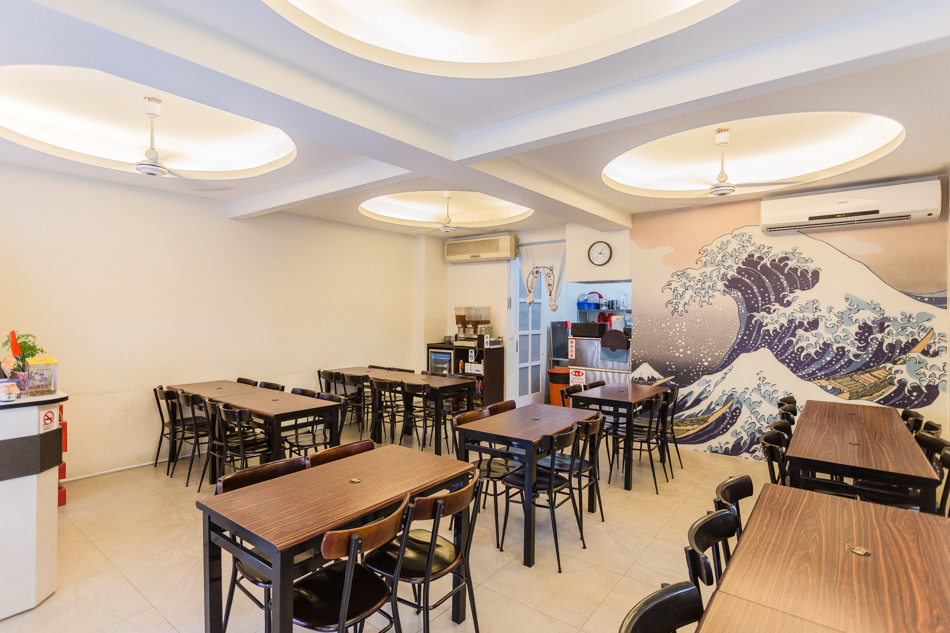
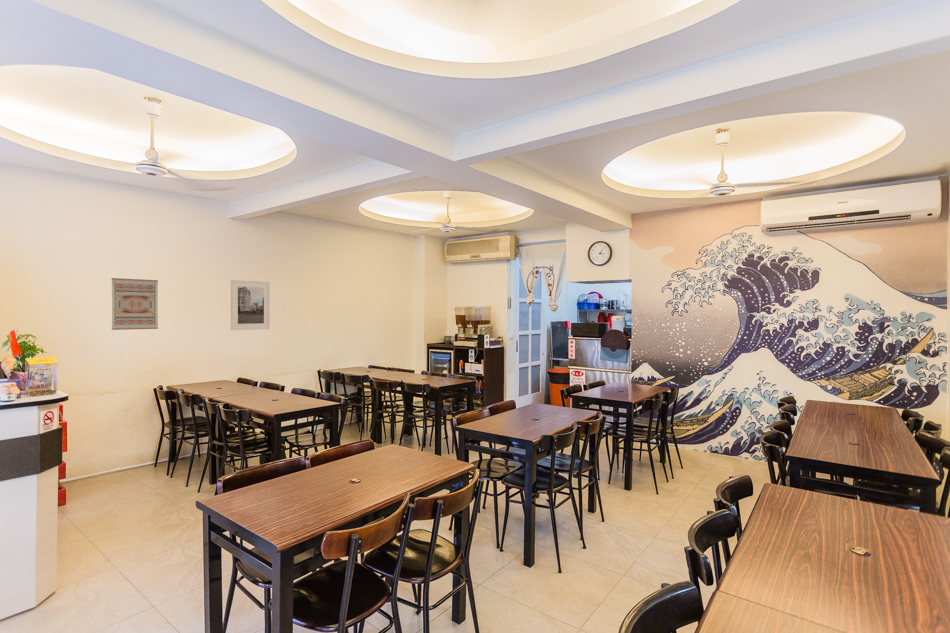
+ wall art (135, 304)
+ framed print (250, 305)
